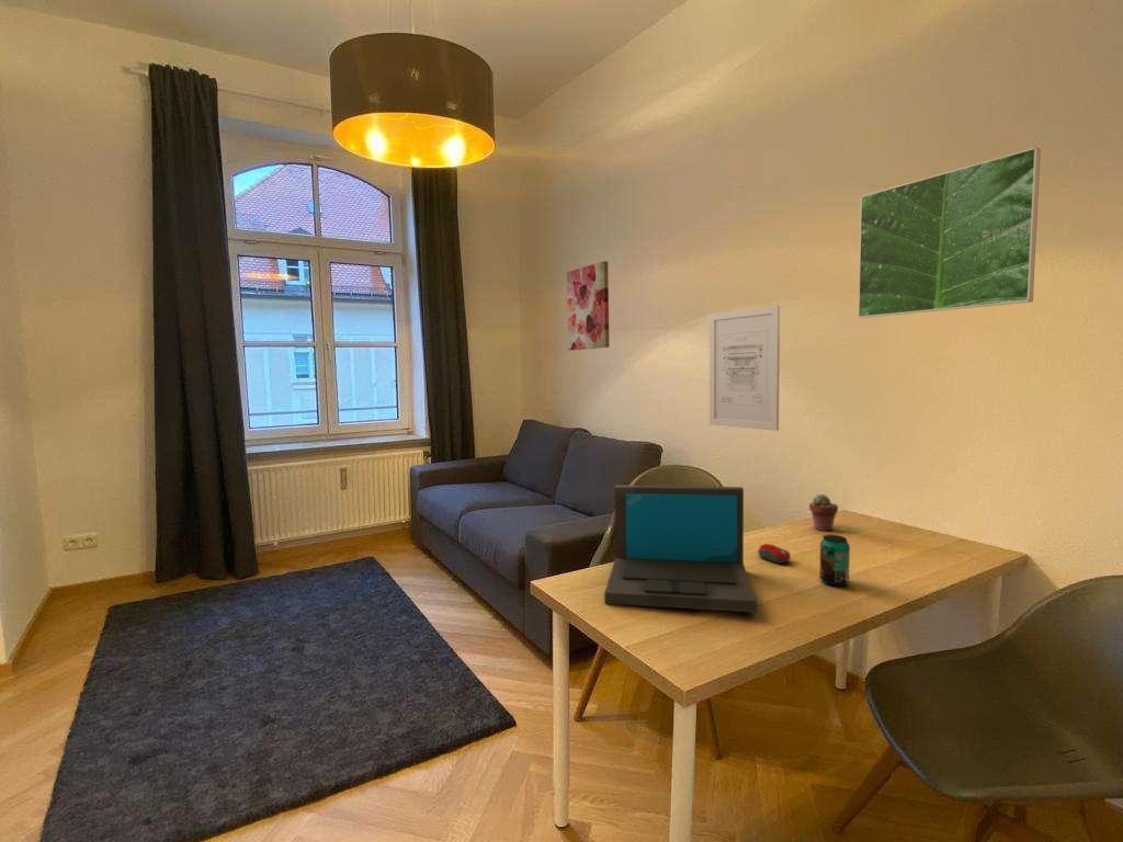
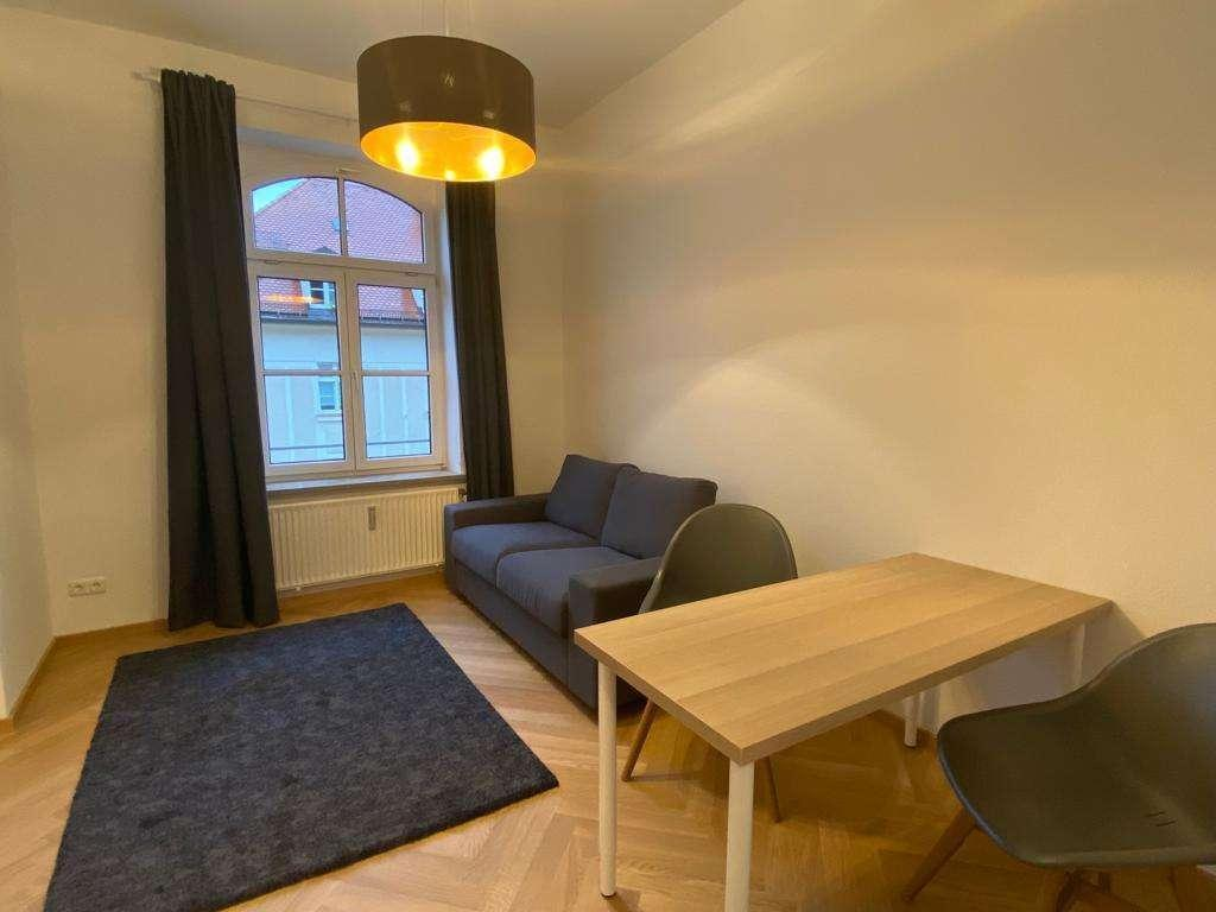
- wall art (587, 308)
- potted succulent (823, 511)
- laptop (678, 541)
- computer mouse (773, 551)
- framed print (938, 243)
- beverage can (833, 559)
- wall art (741, 368)
